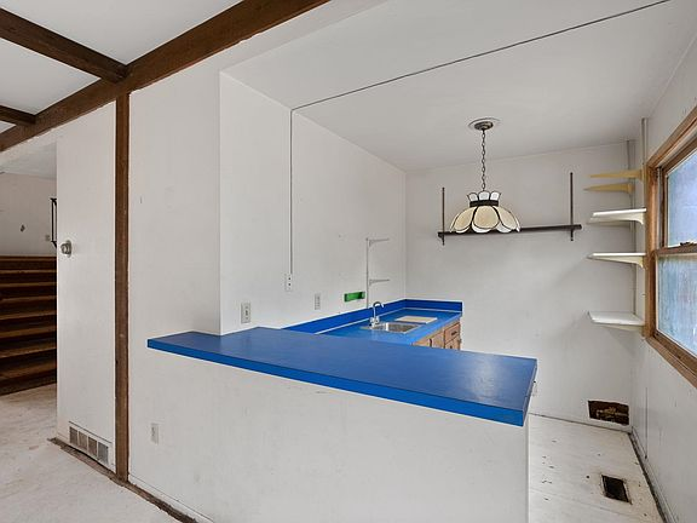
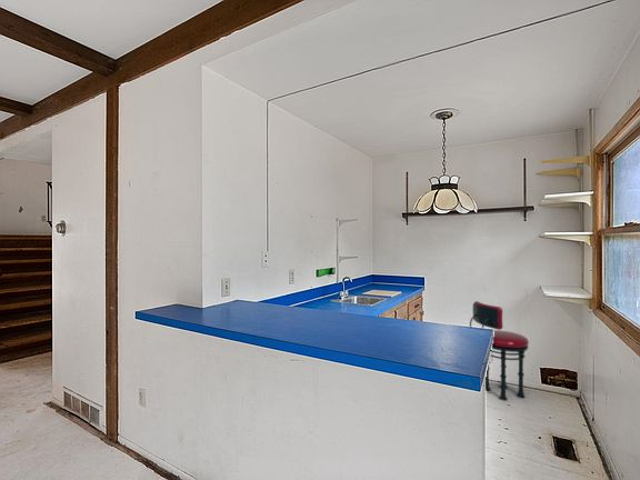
+ stool (499, 348)
